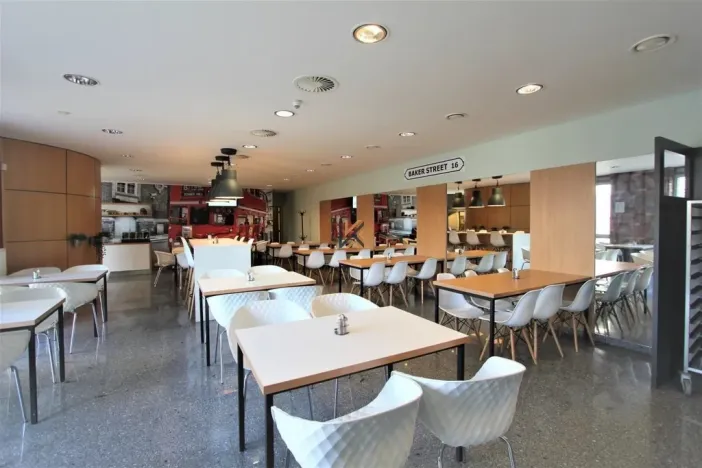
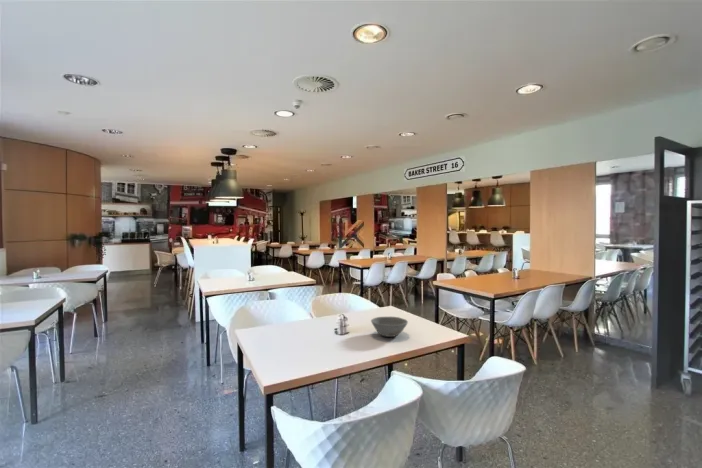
+ bowl (389, 327)
